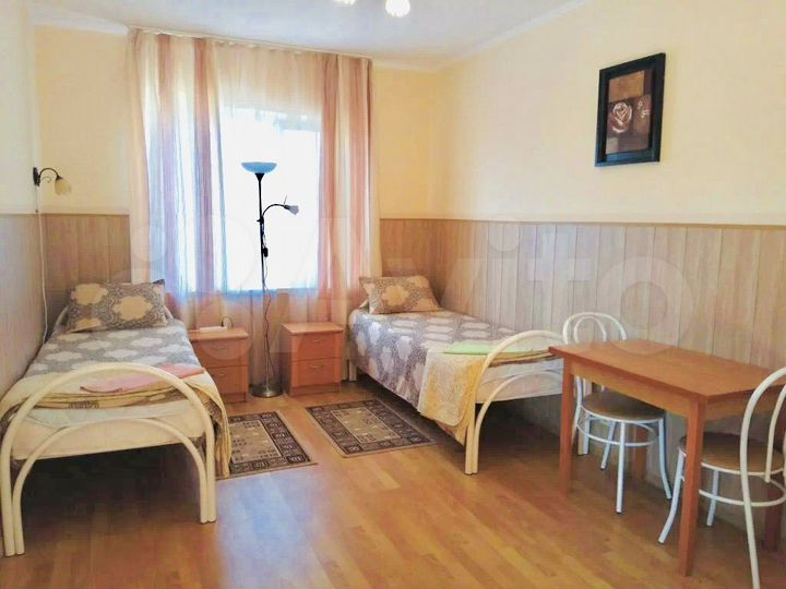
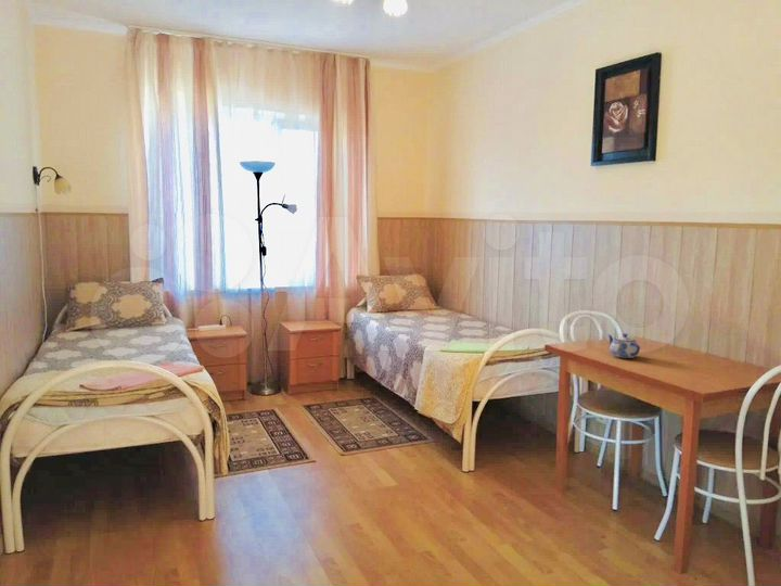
+ teapot (623, 344)
